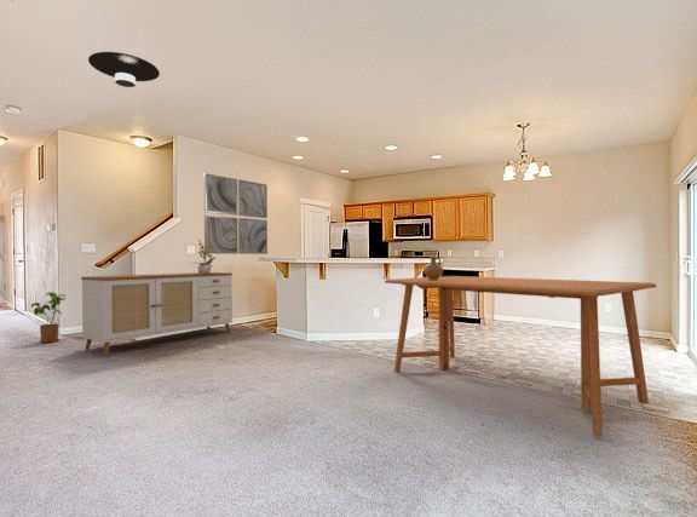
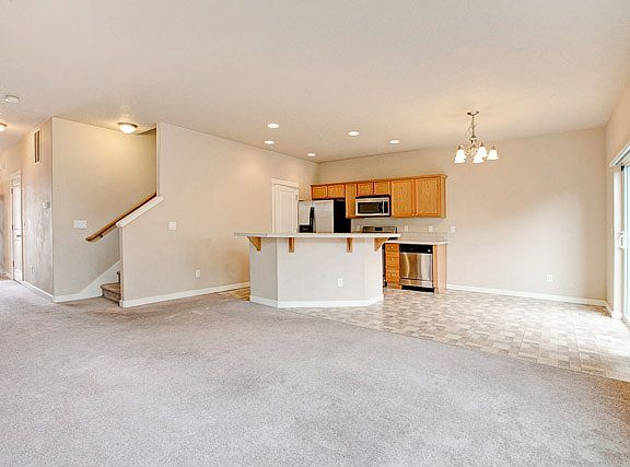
- wall art (238, 214)
- dining table (505, 293)
- sideboard (165, 308)
- ceiling light (125, 76)
- ceramic jug (433, 268)
- house plant (47, 317)
- potted plant (206, 257)
